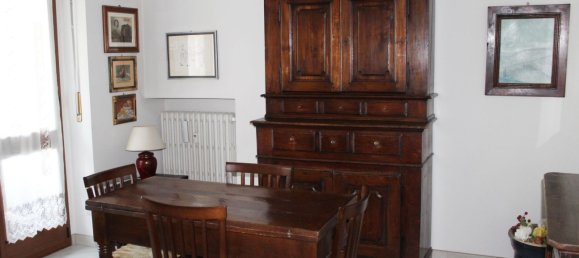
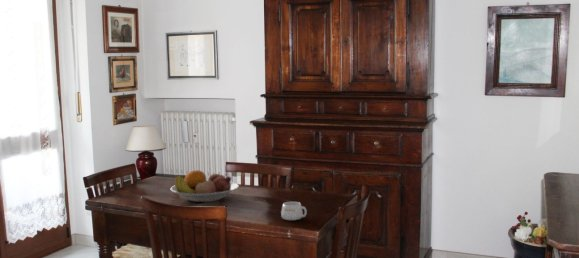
+ fruit bowl (205, 184)
+ mug (294, 211)
